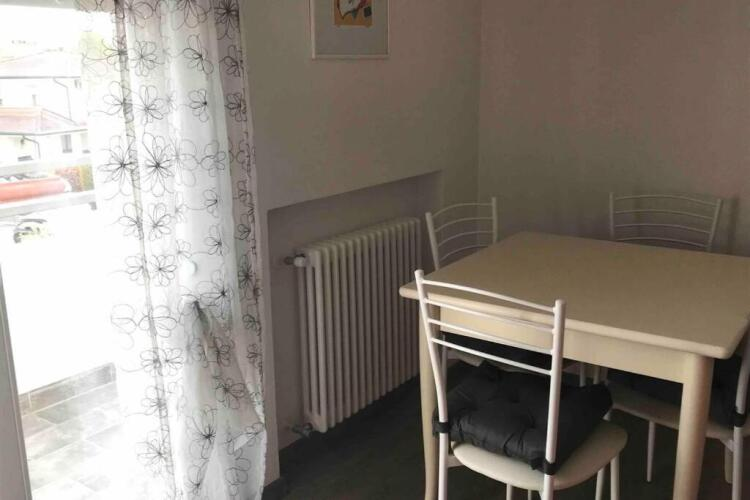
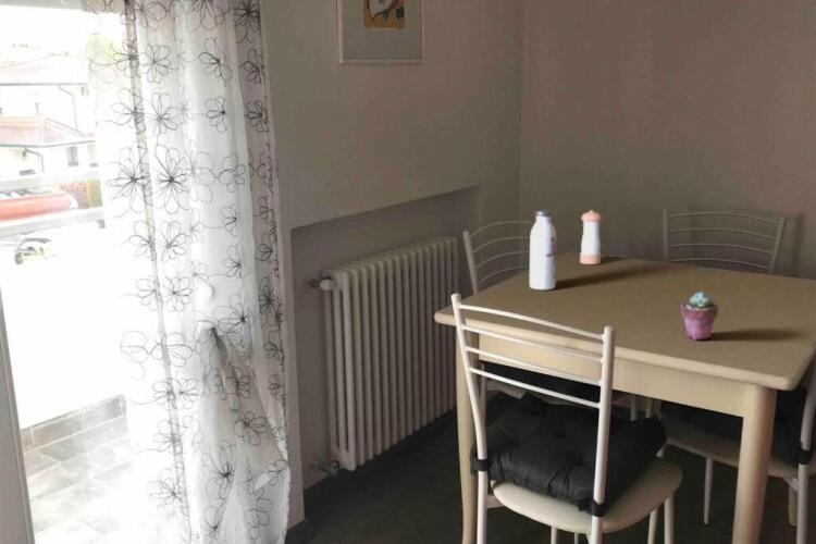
+ pepper shaker (591, 236)
+ potted succulent (698, 313)
+ water bottle (543, 249)
